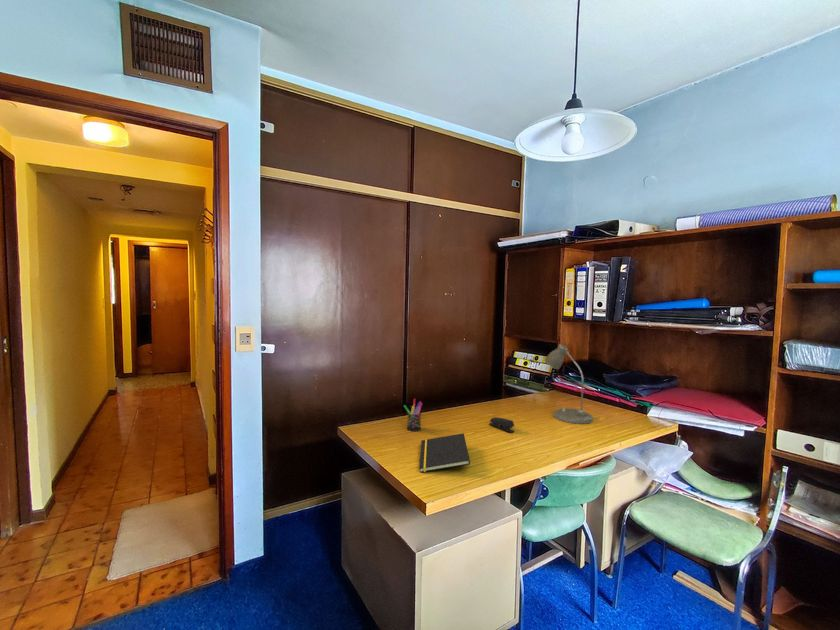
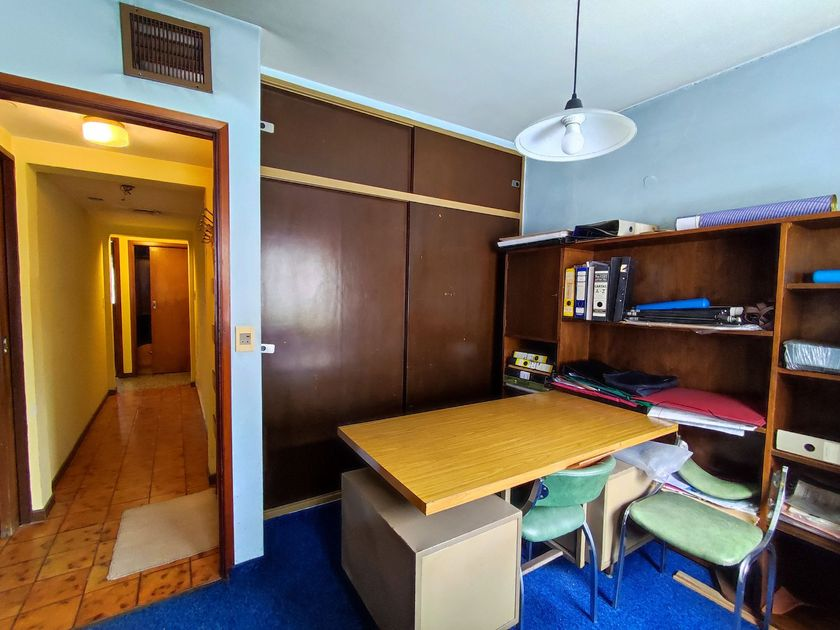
- desk lamp (582, 381)
- stapler (501, 422)
- pen holder (412, 414)
- notepad (443, 451)
